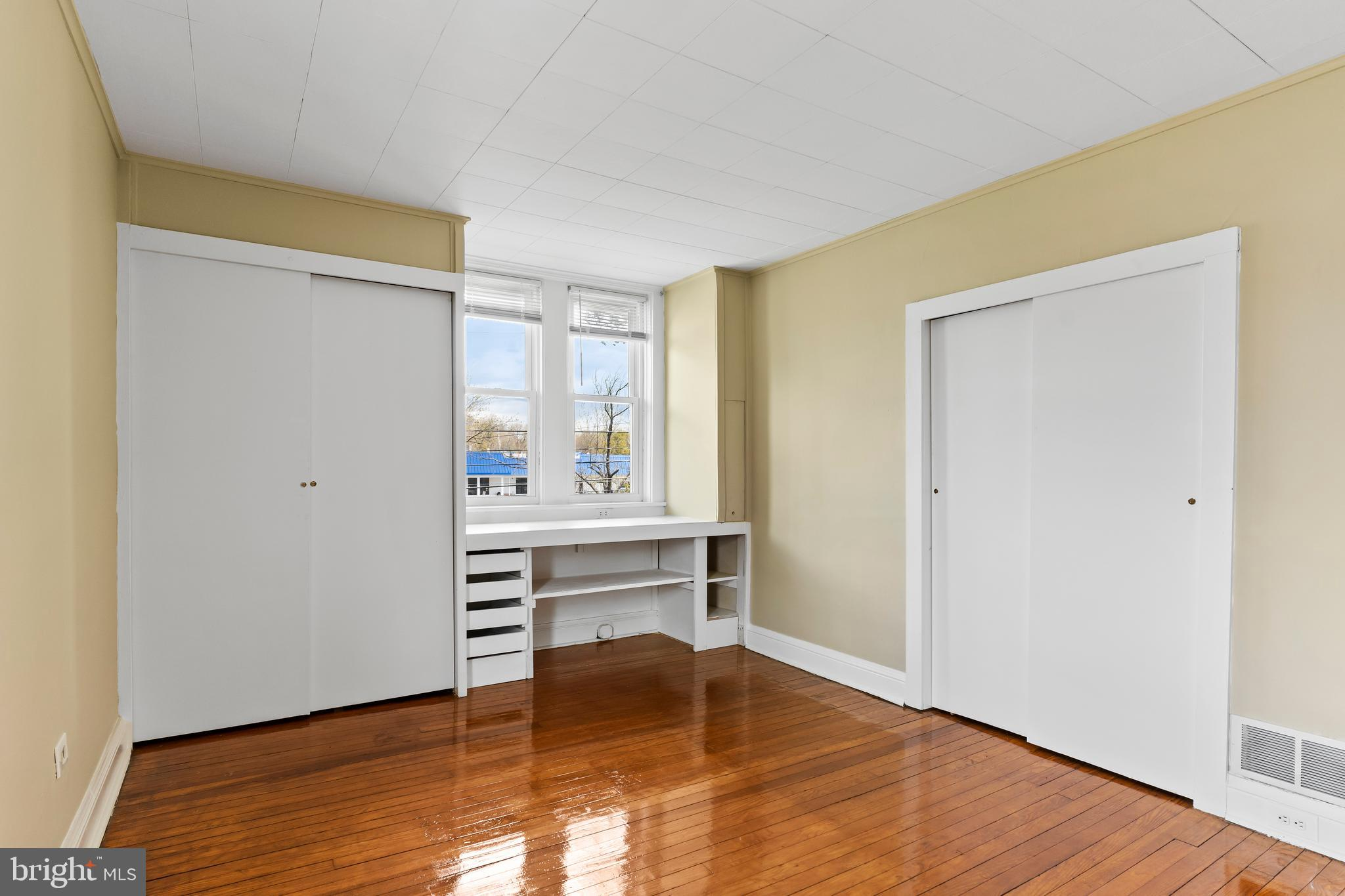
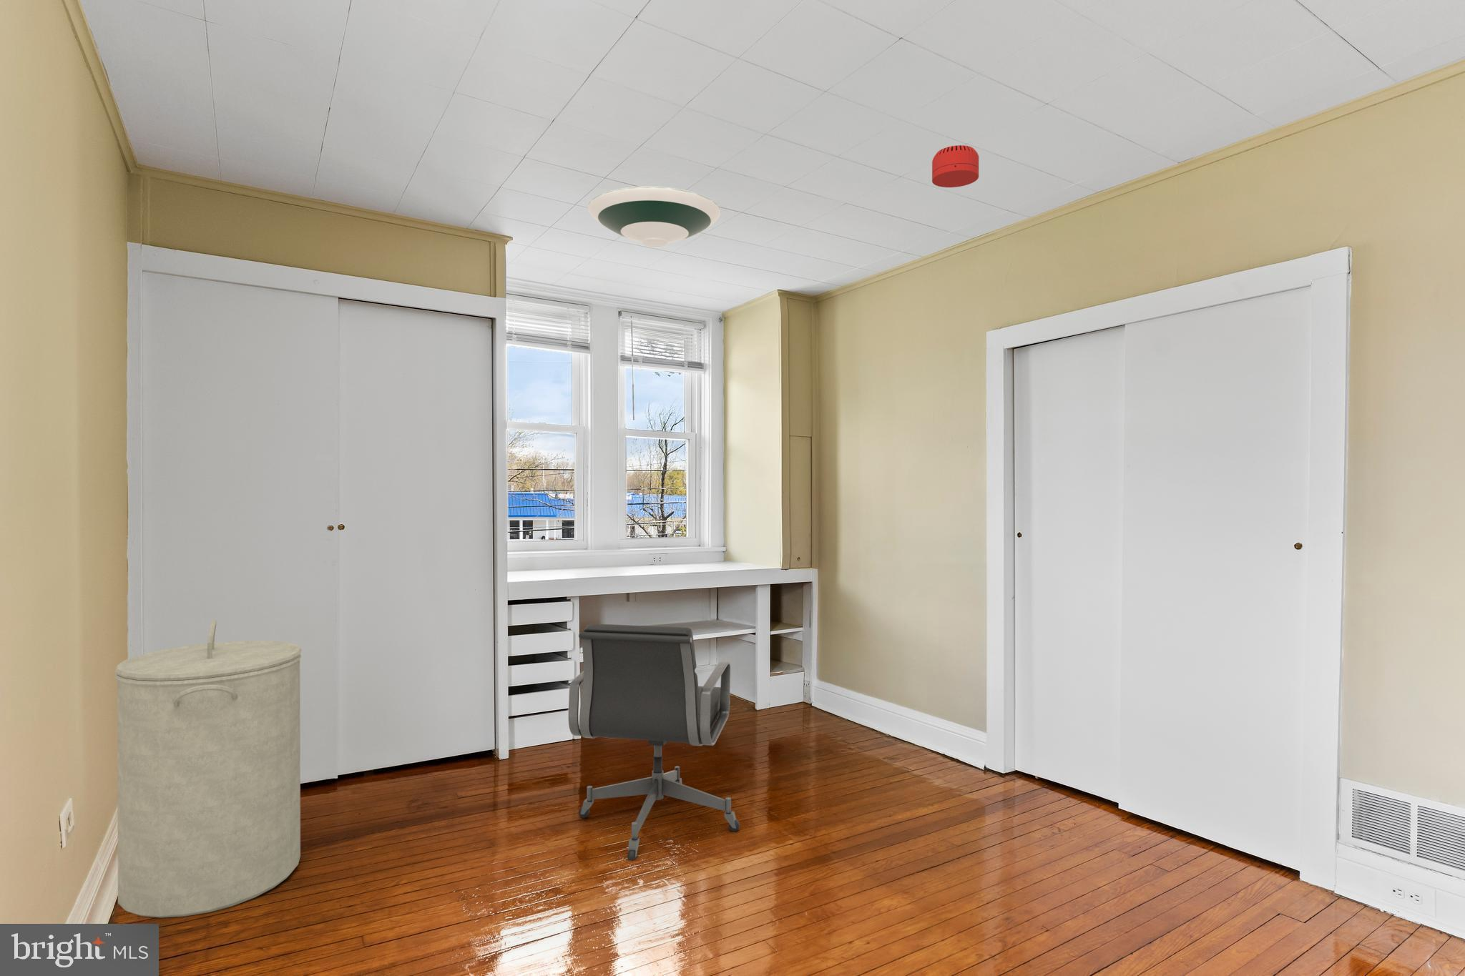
+ smoke detector (955, 166)
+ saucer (655, 228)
+ office chair (658, 719)
+ laundry hamper (213, 748)
